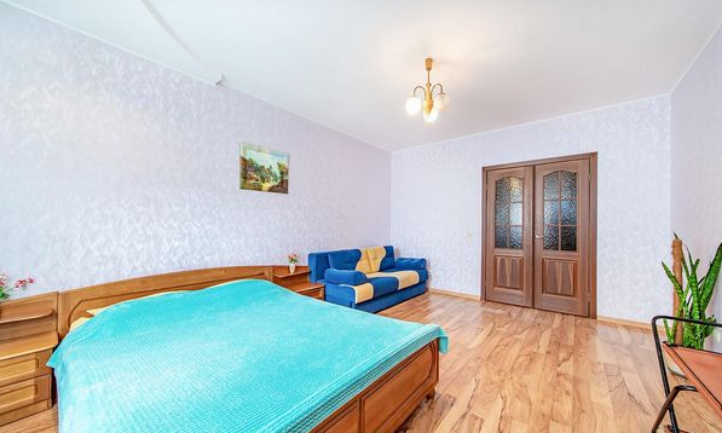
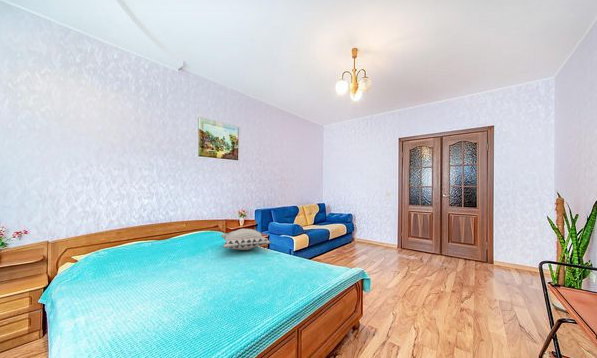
+ decorative pillow (244, 238)
